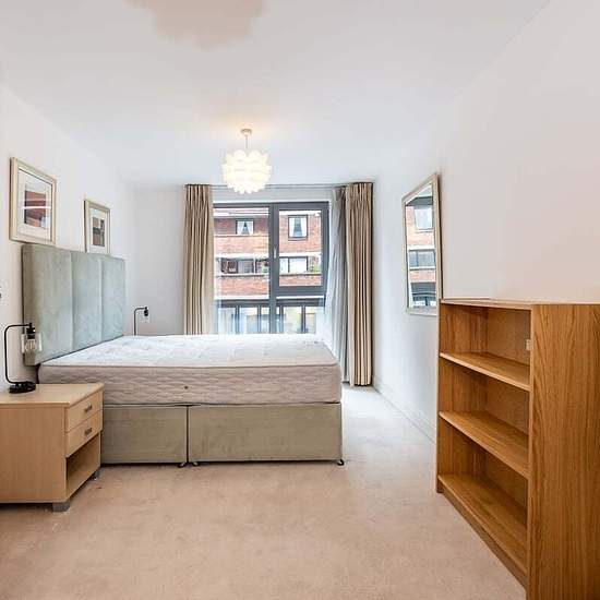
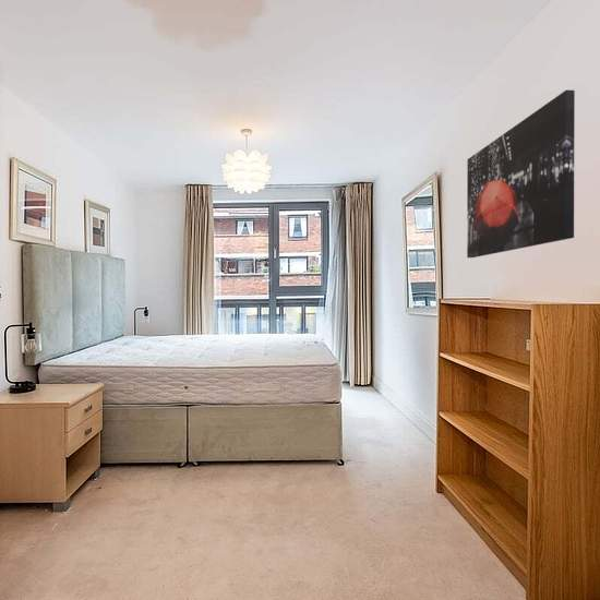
+ wall art (509, 190)
